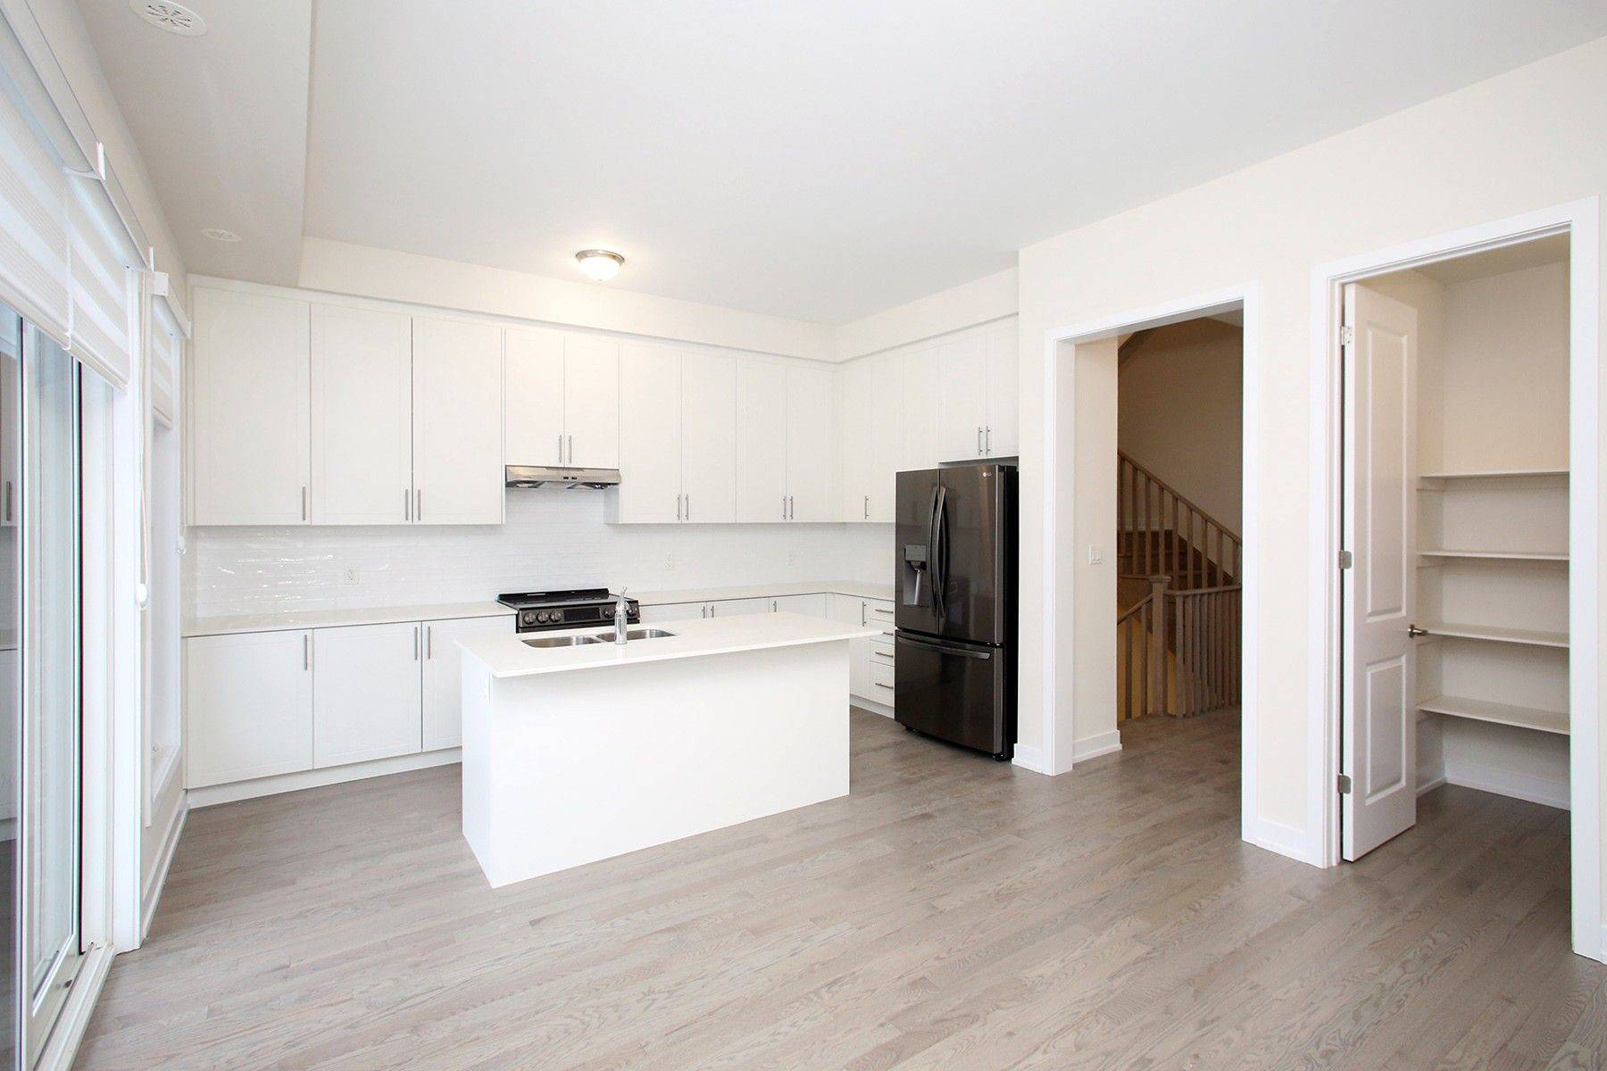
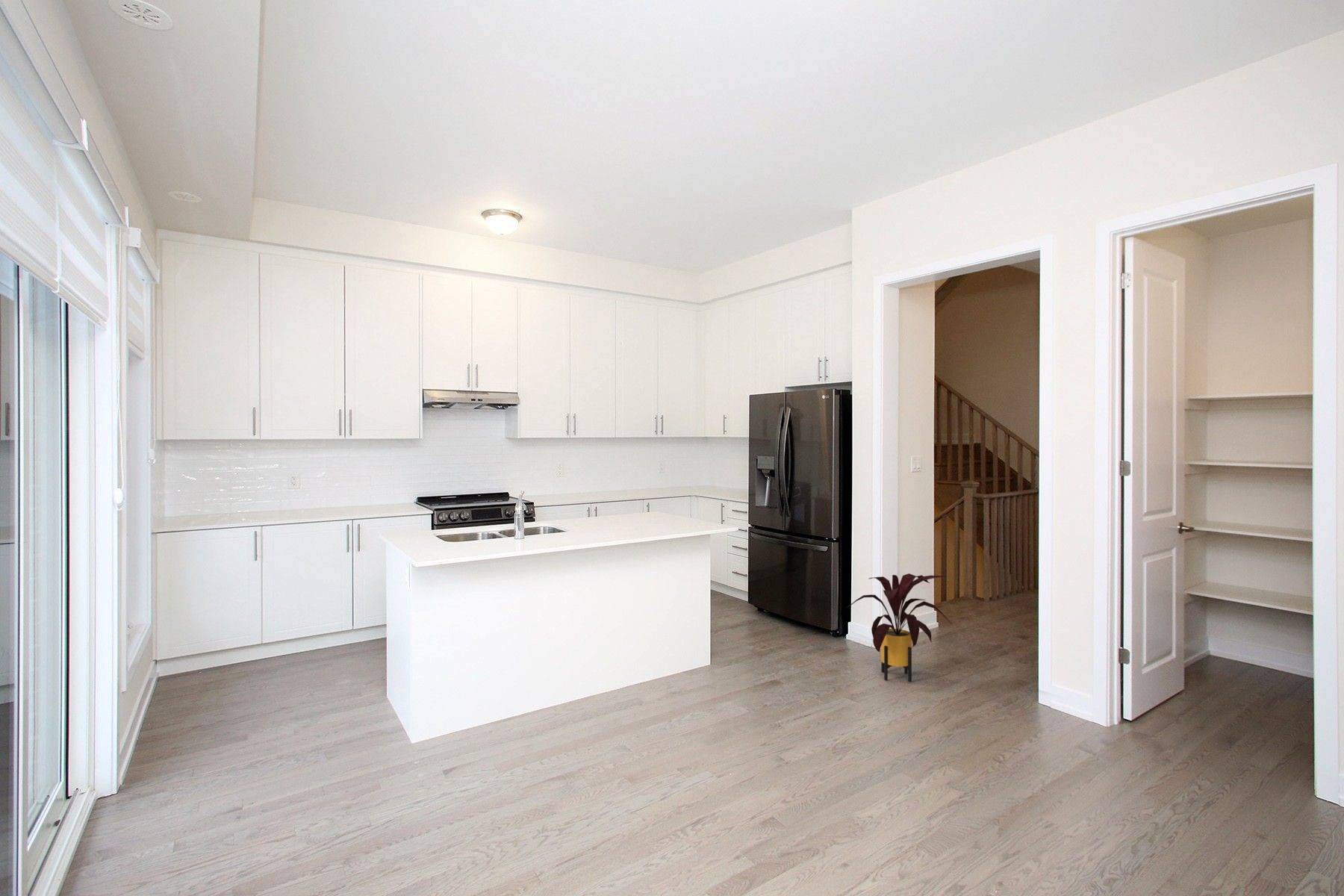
+ house plant (897, 623)
